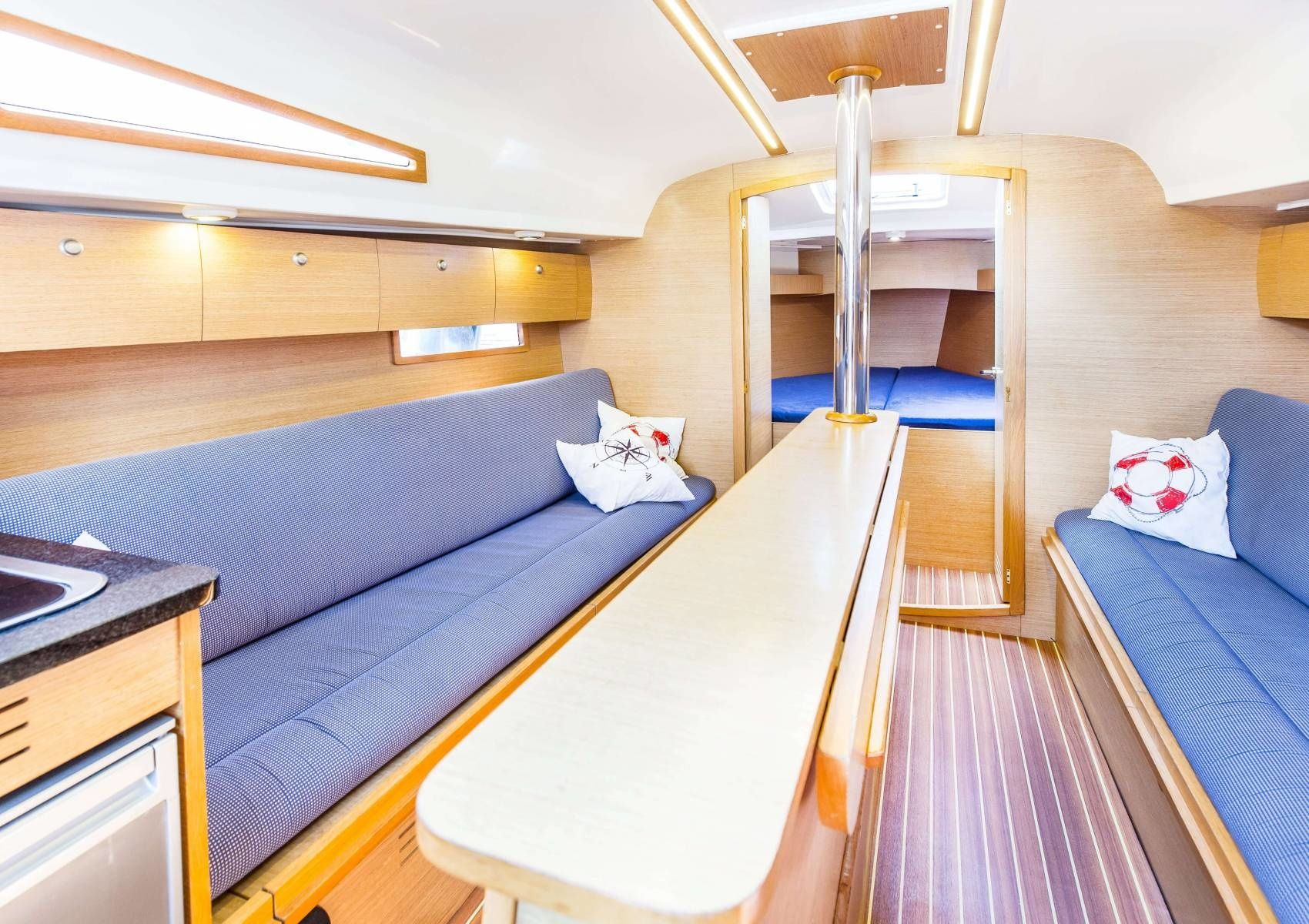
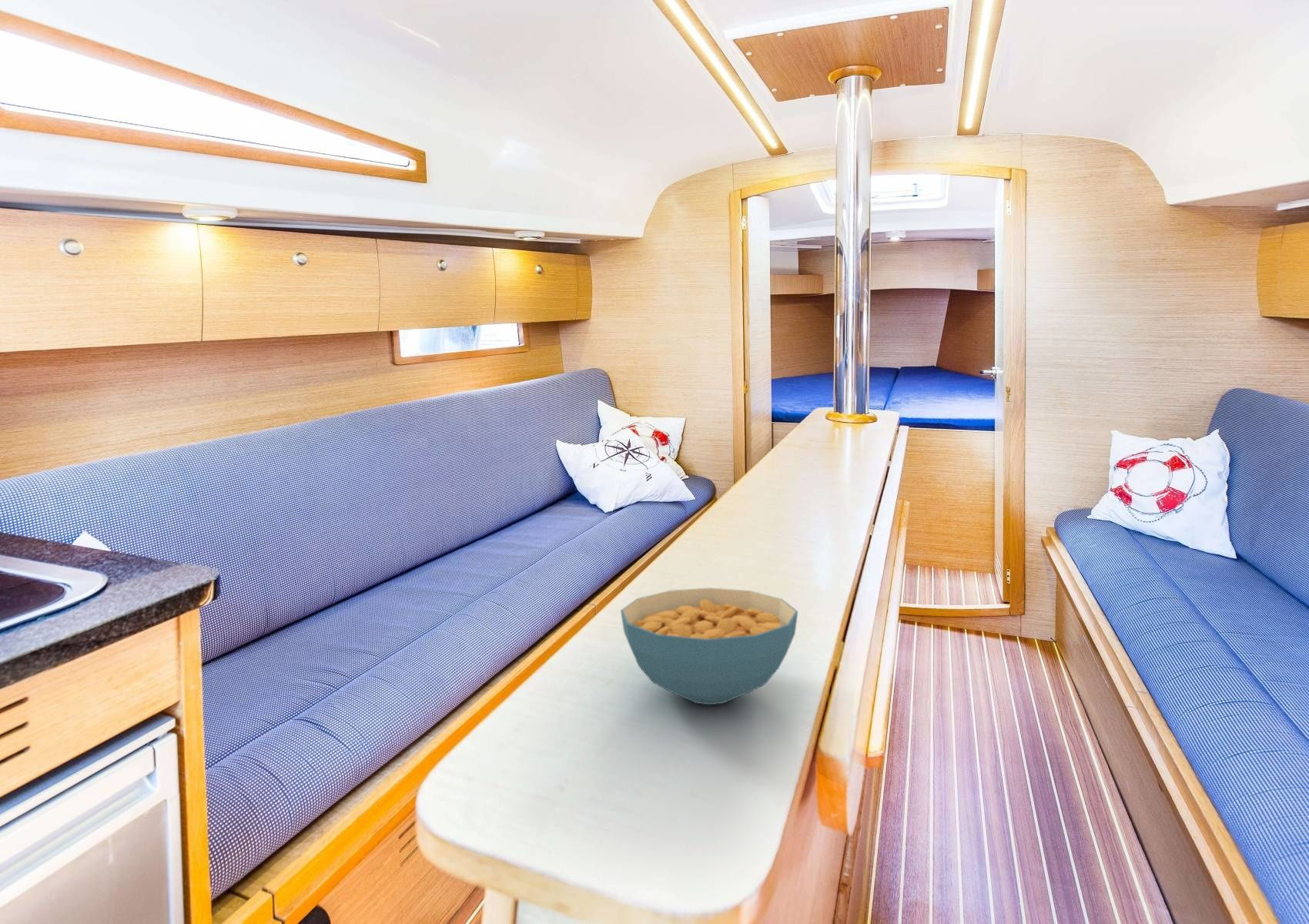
+ cereal bowl (708, 652)
